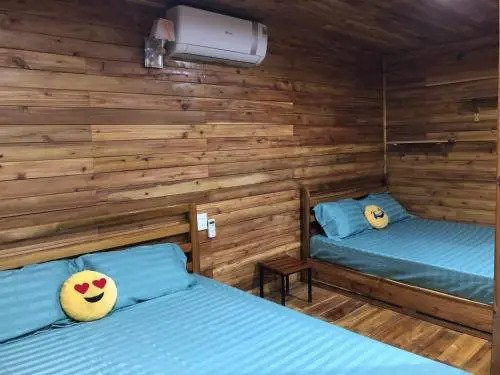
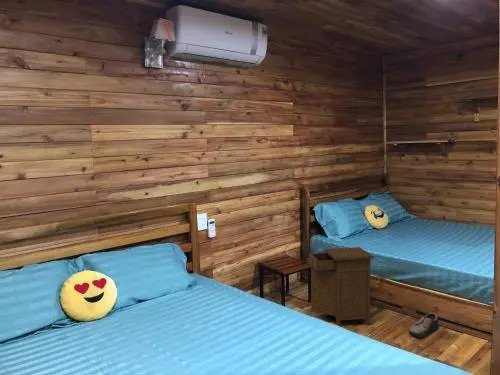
+ shoe (422, 324)
+ nightstand (339, 286)
